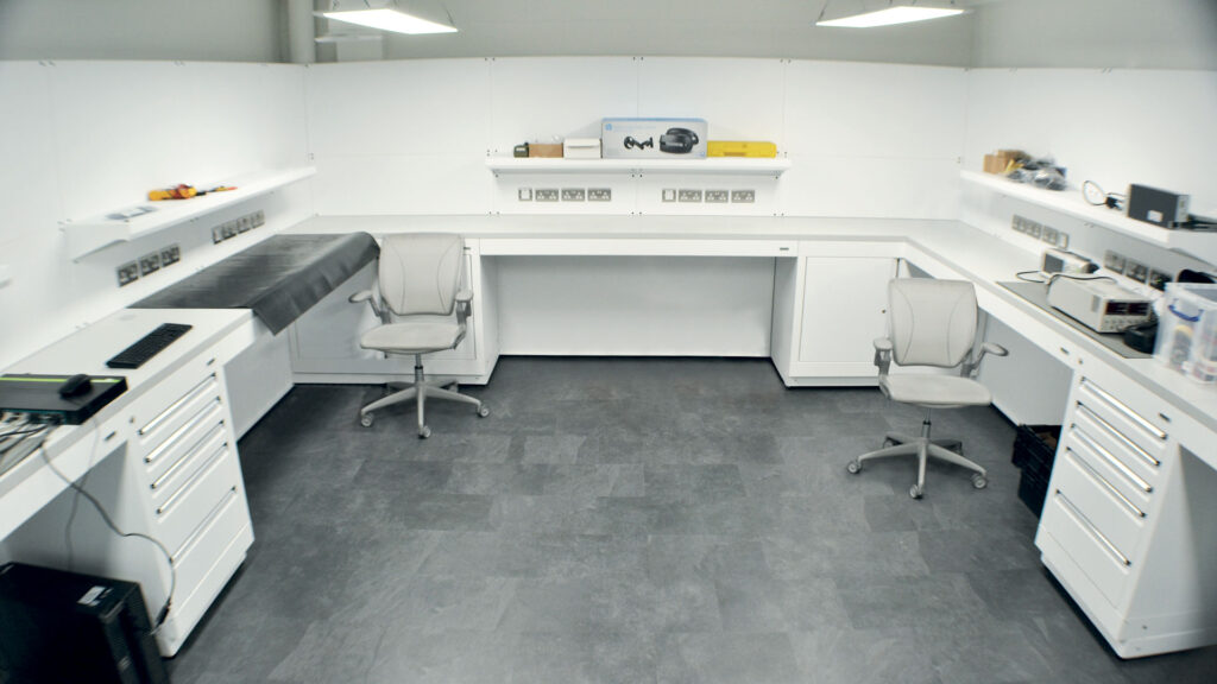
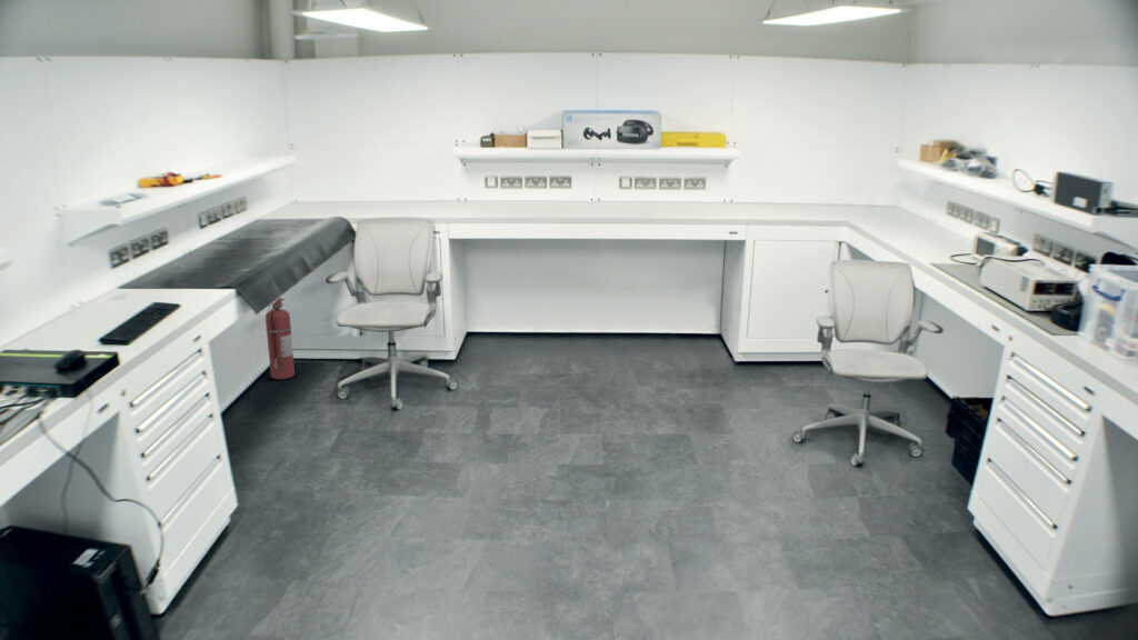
+ fire extinguisher (279, 336)
